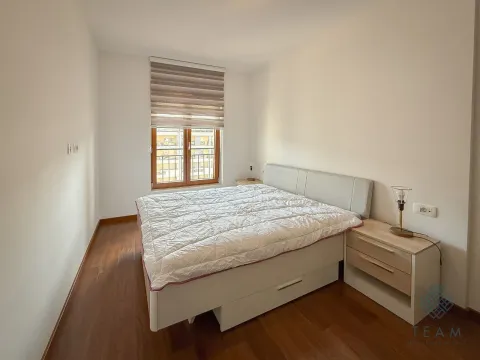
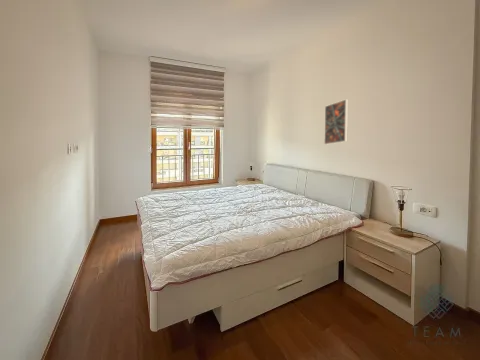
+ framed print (335, 123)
